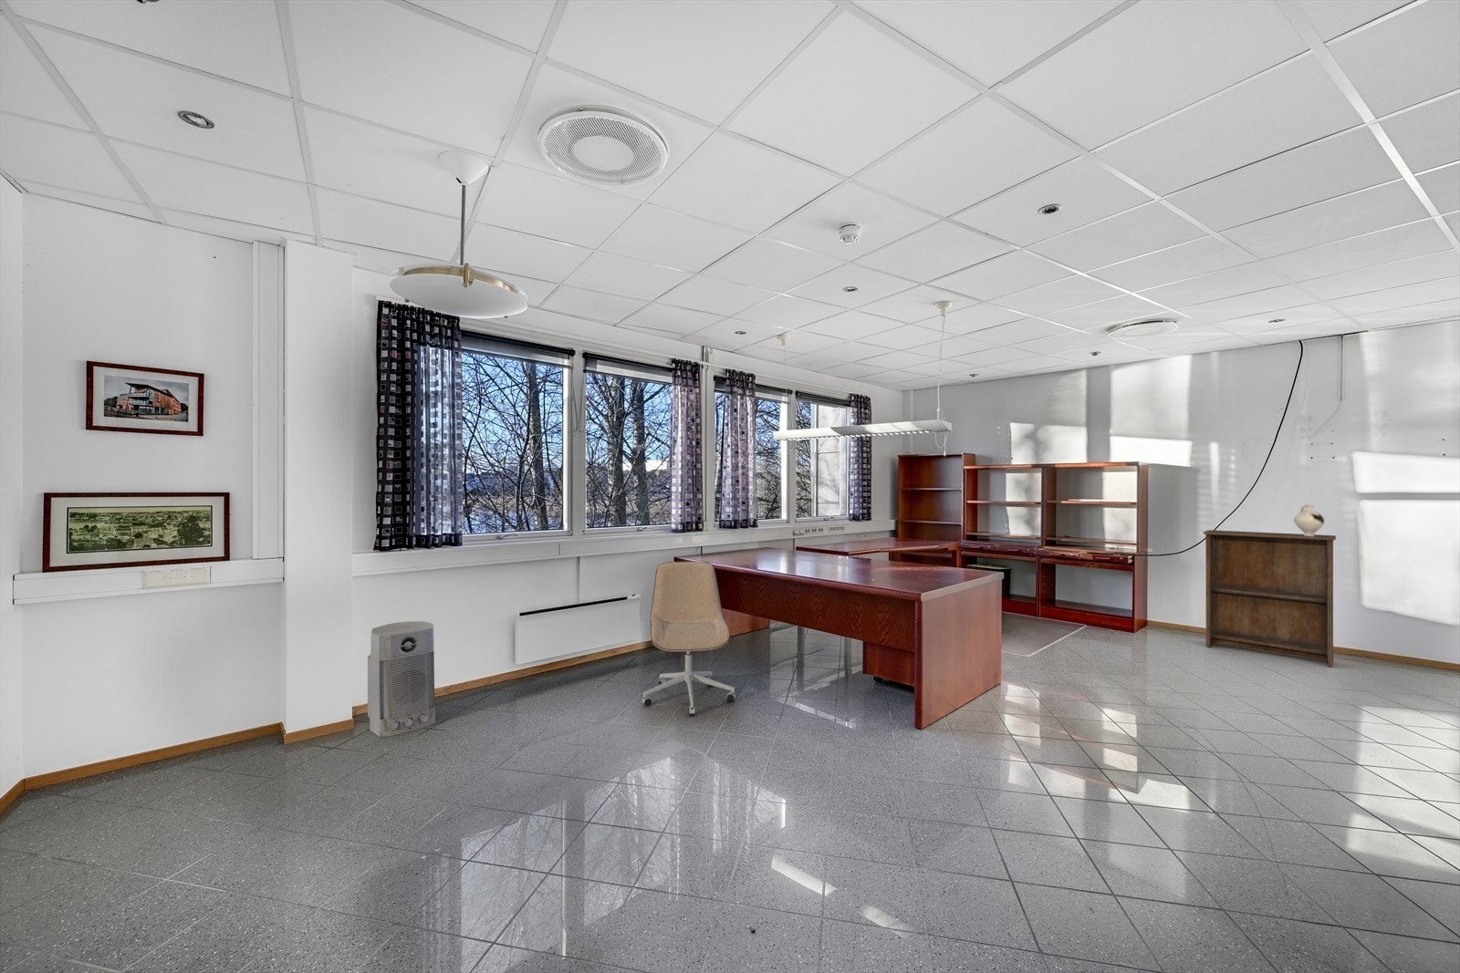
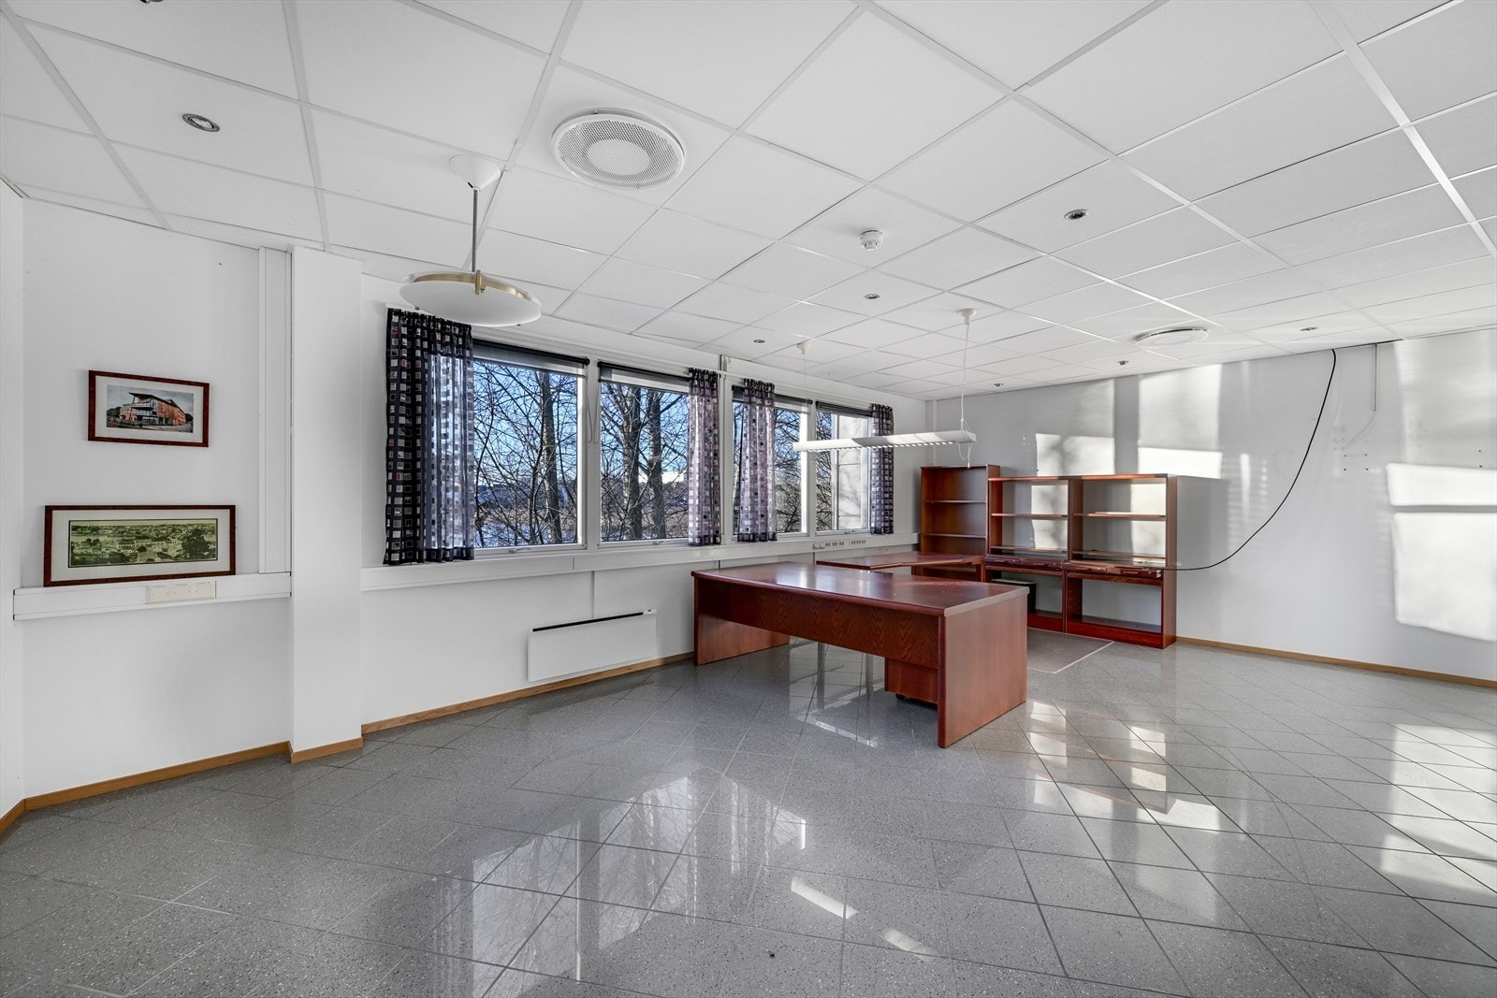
- decorative vase (1309, 519)
- bookshelf (1267, 593)
- air purifier (402, 674)
- office chair (688, 632)
